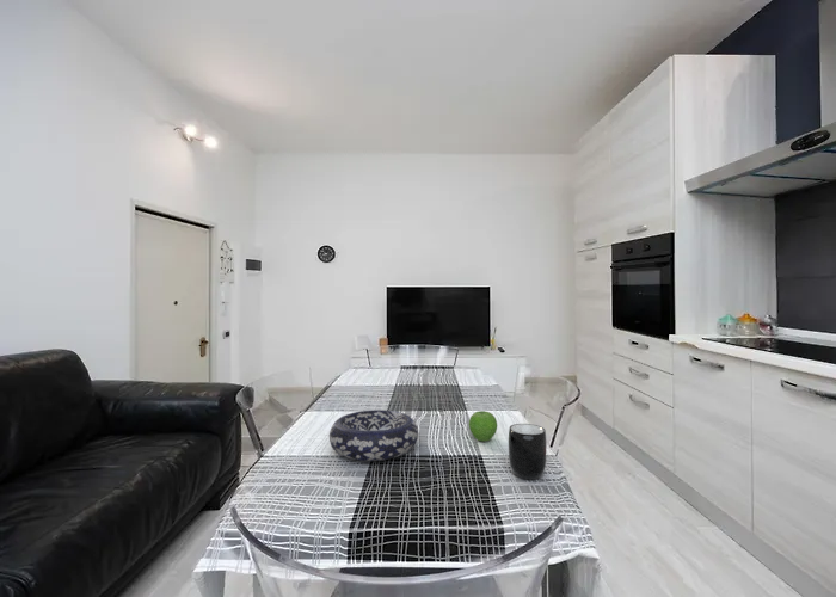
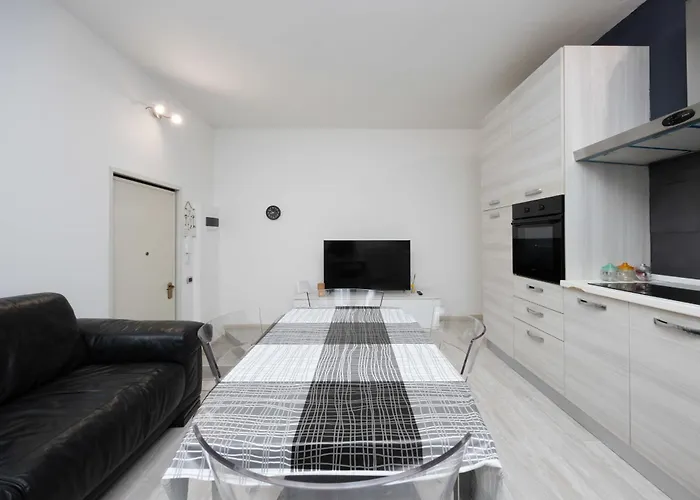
- decorative bowl (374, 433)
- mug (524, 448)
- fruit (482, 425)
